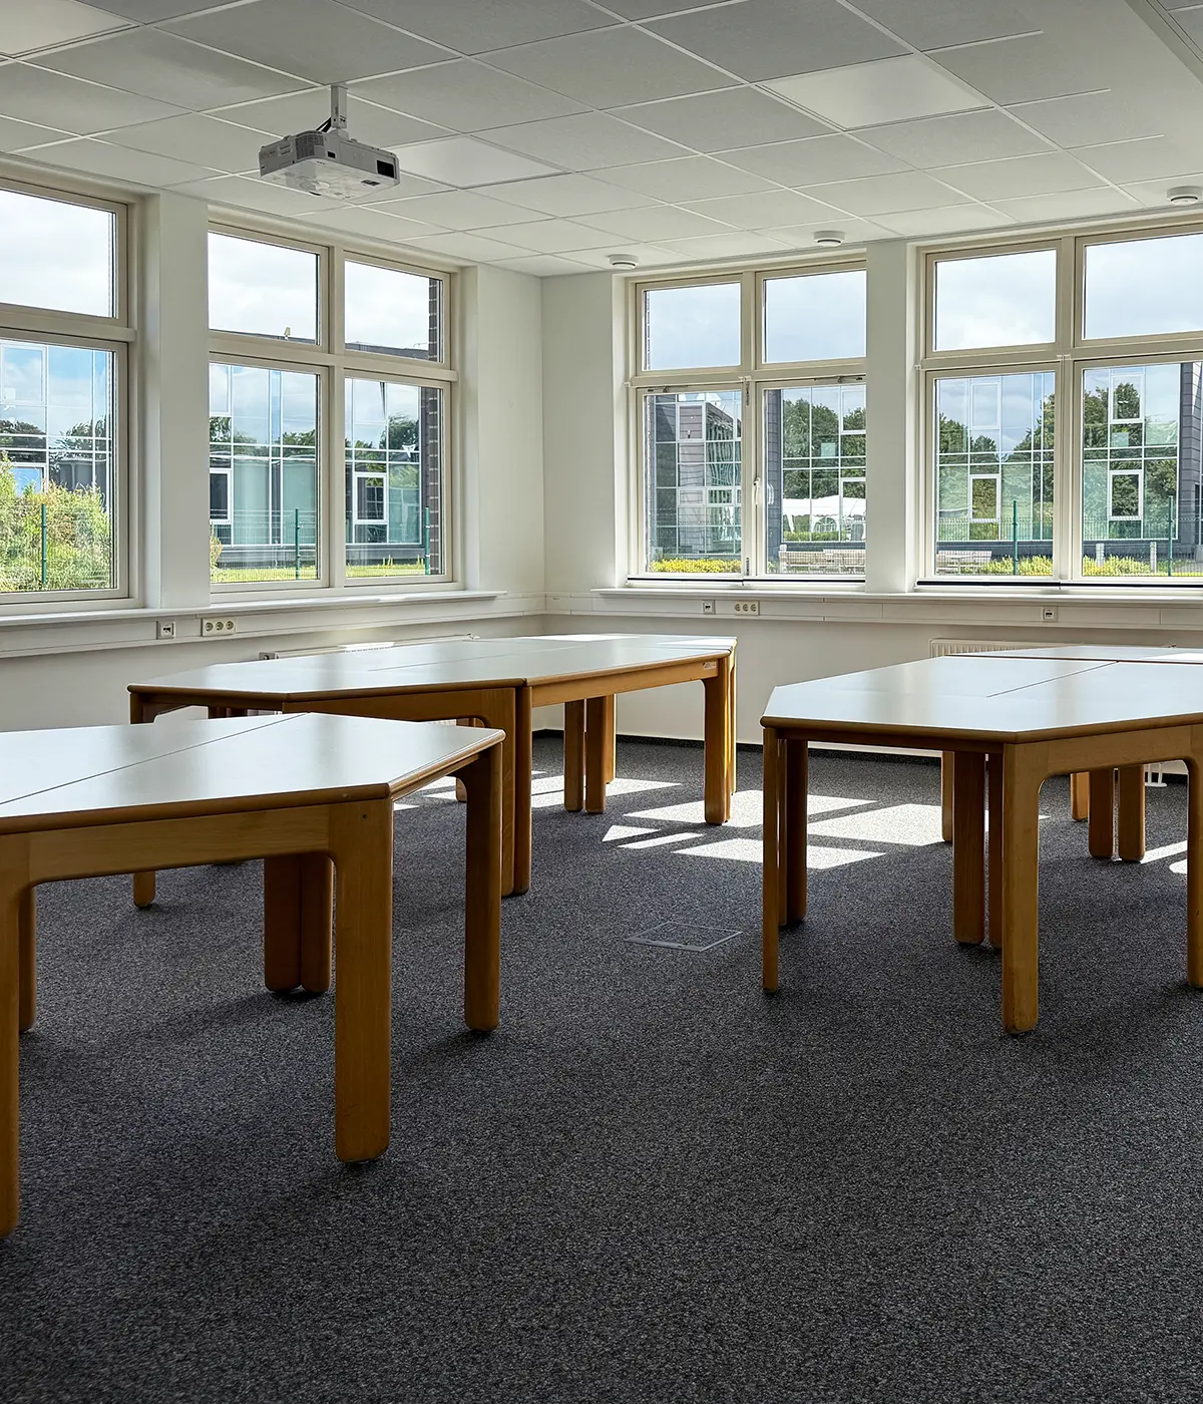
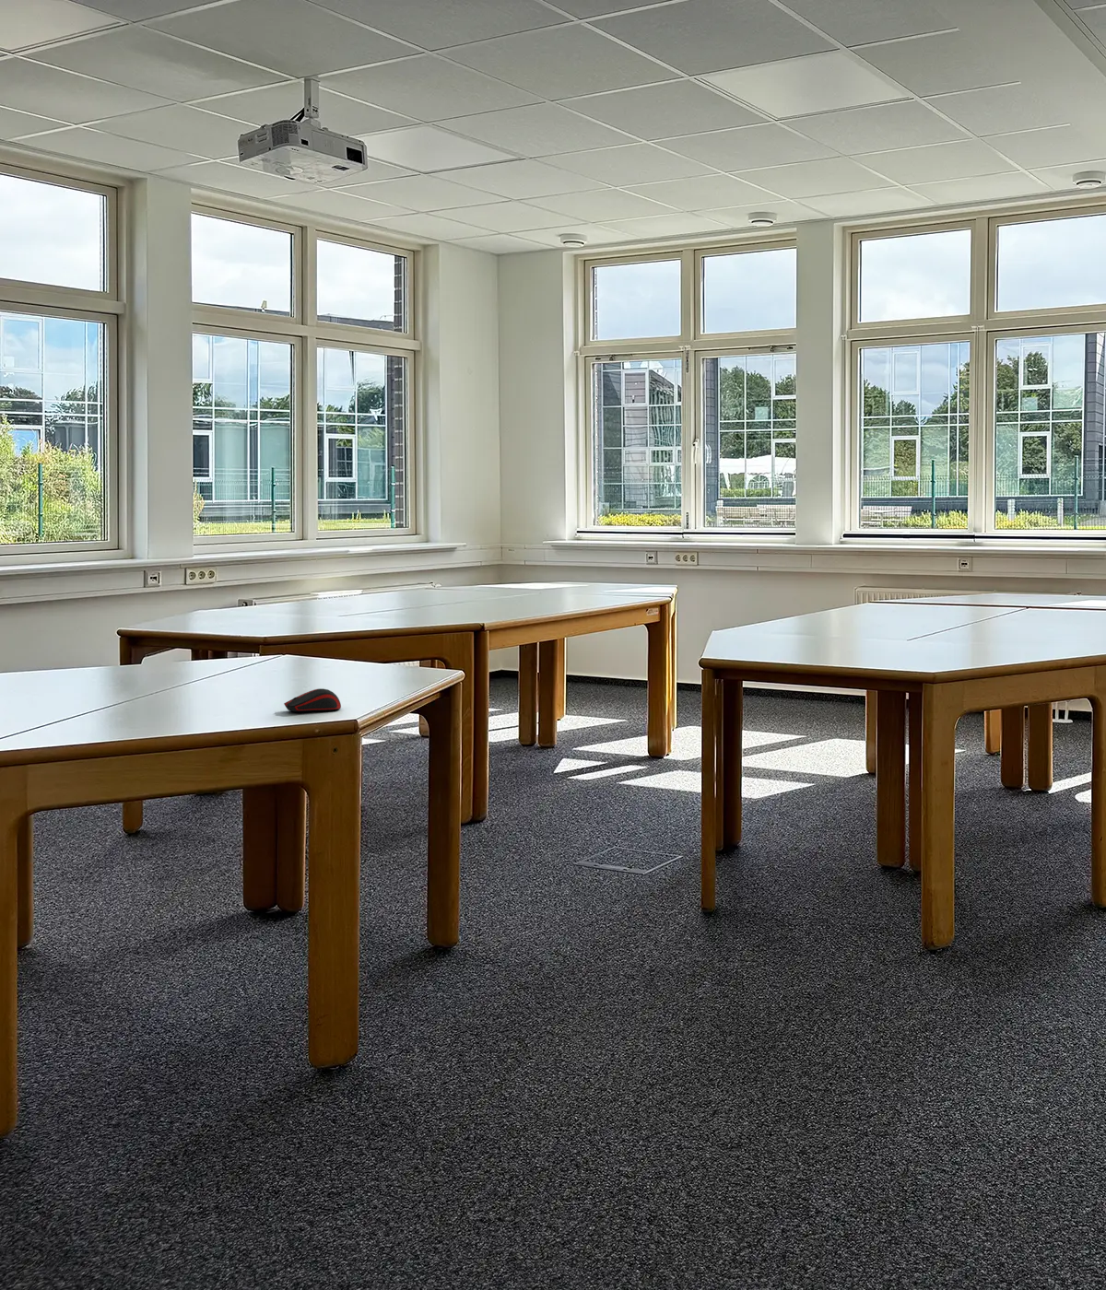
+ computer mouse (313, 699)
